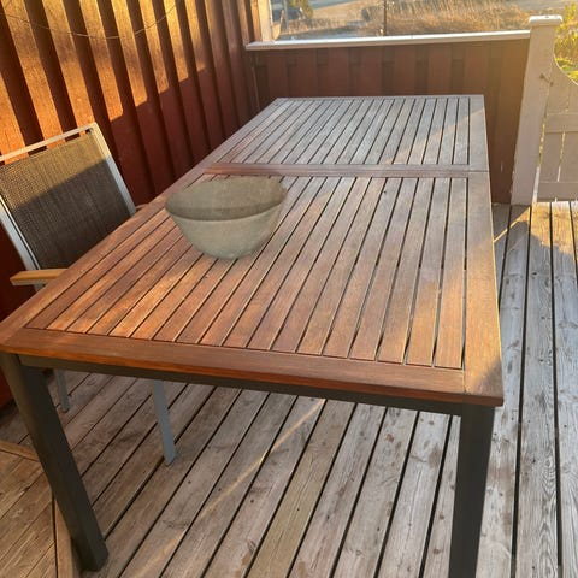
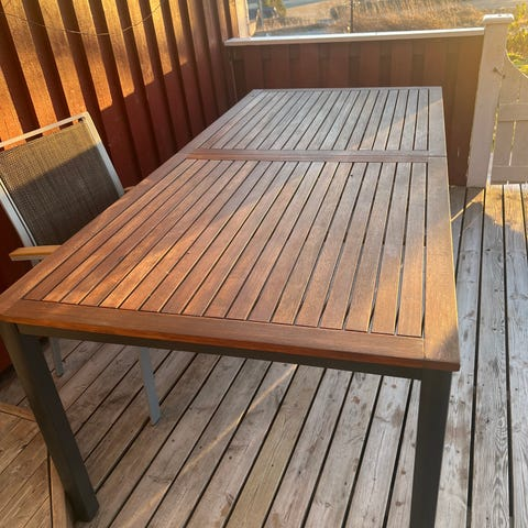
- bowl (230, 223)
